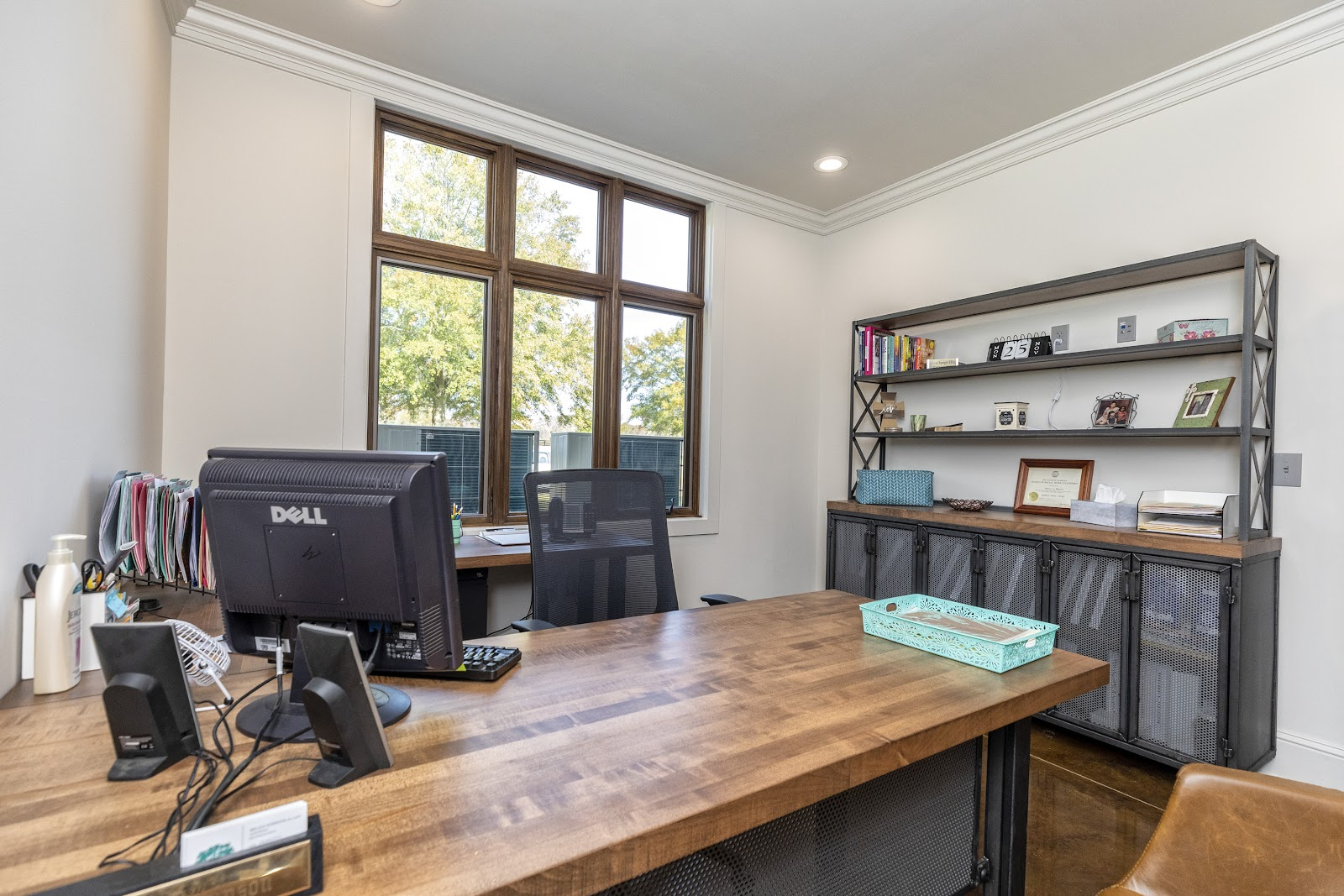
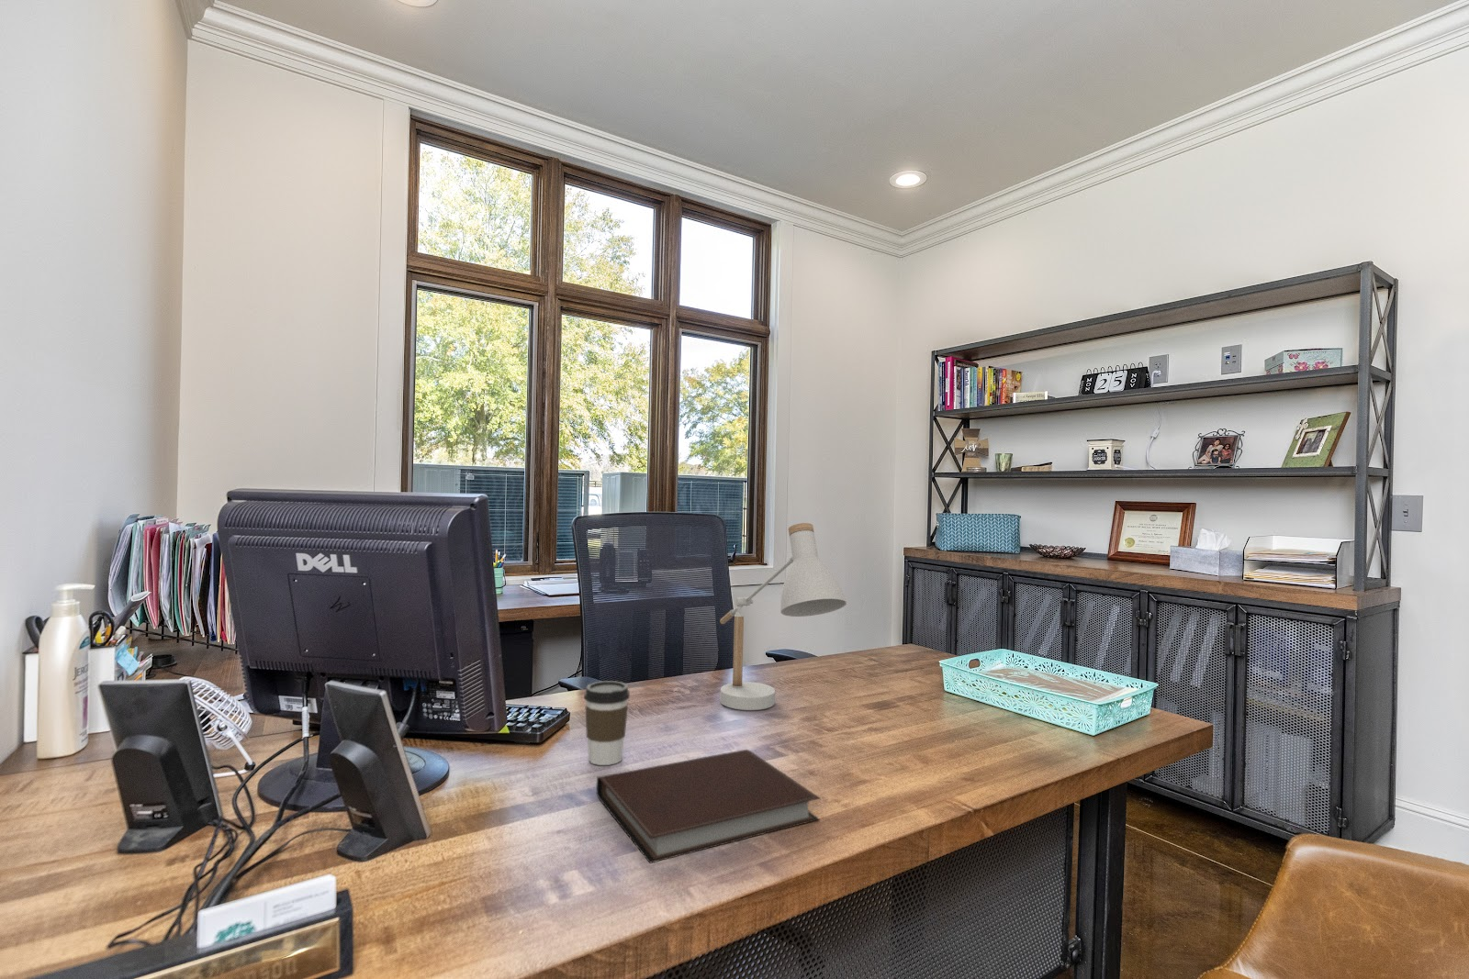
+ notebook (704, 797)
+ desk lamp (780, 611)
+ coffee cup (606, 722)
